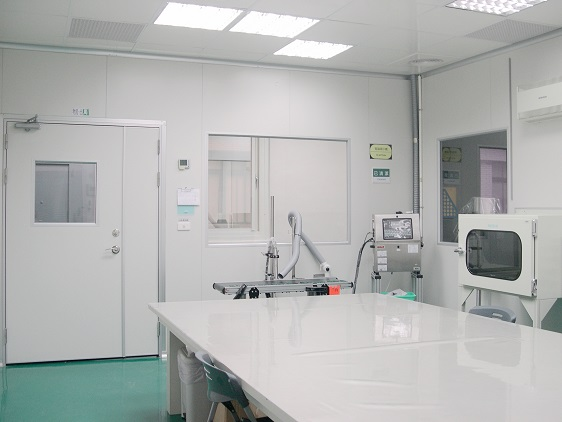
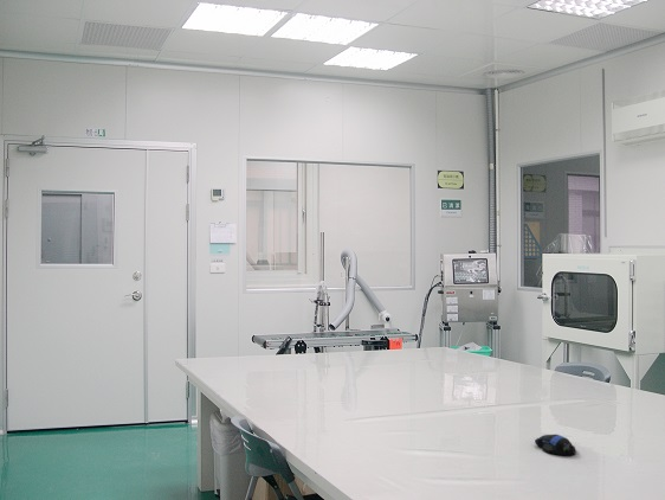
+ computer mouse (556, 441)
